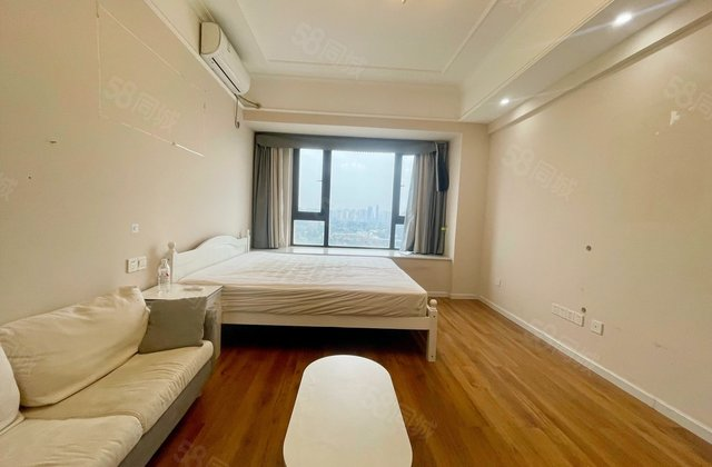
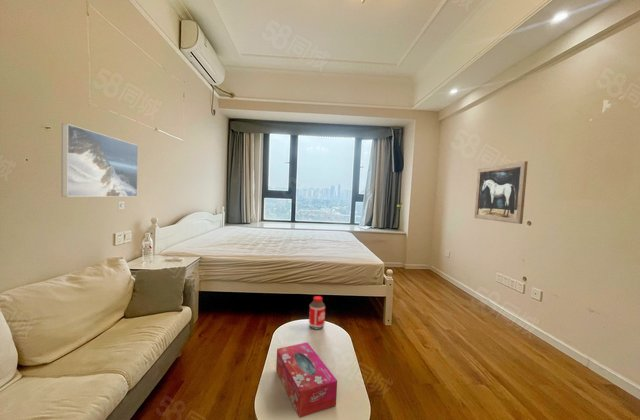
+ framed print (106, 166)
+ bottle (317, 312)
+ tissue box (304, 374)
+ wall art (497, 193)
